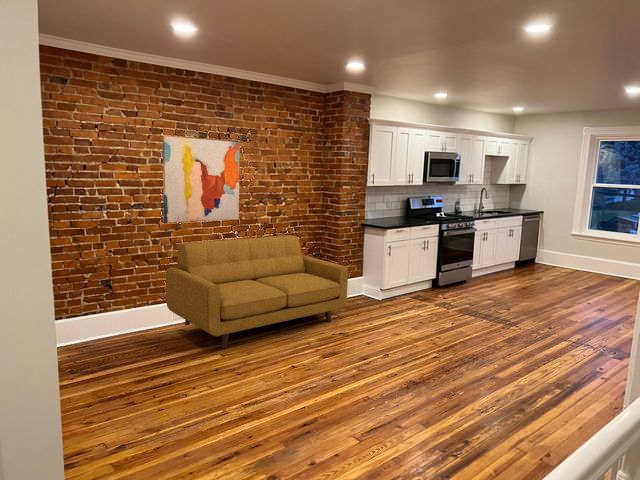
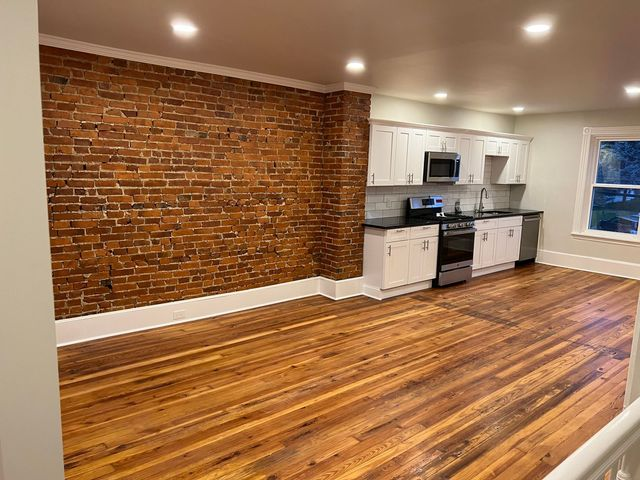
- wall art (203, 180)
- sofa (261, 283)
